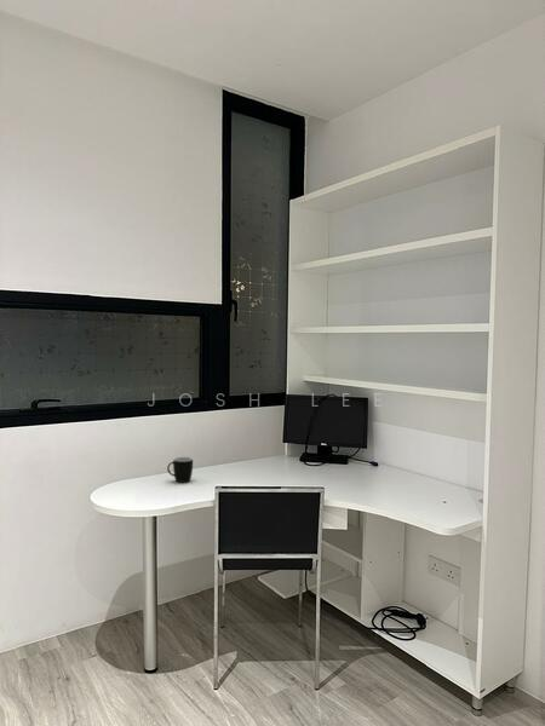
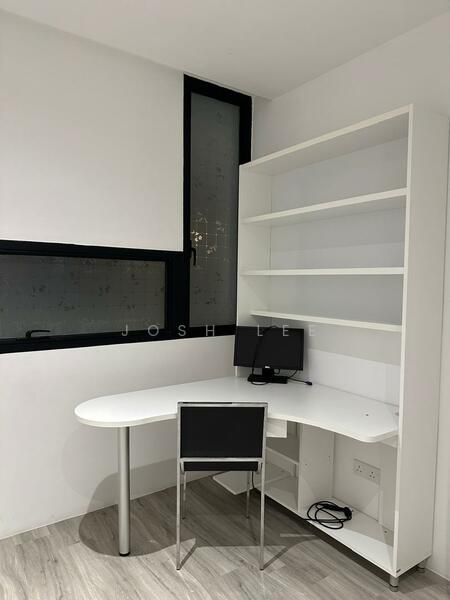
- mug (179, 469)
